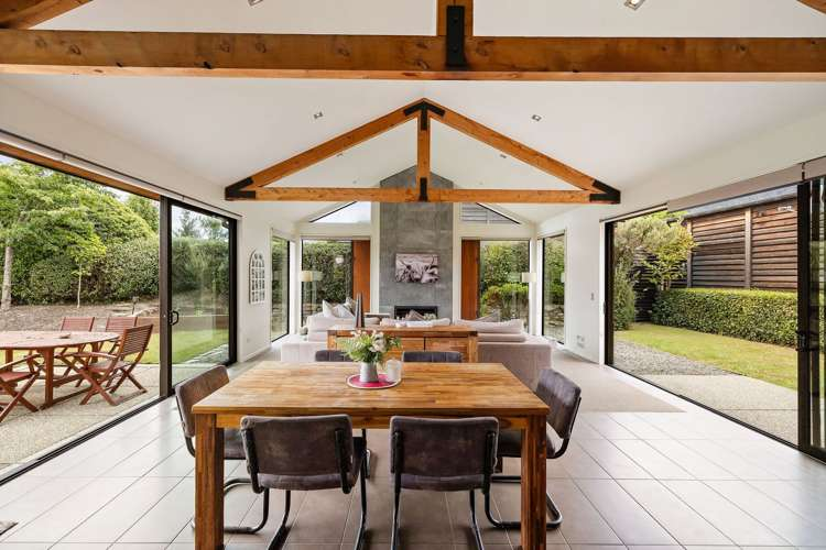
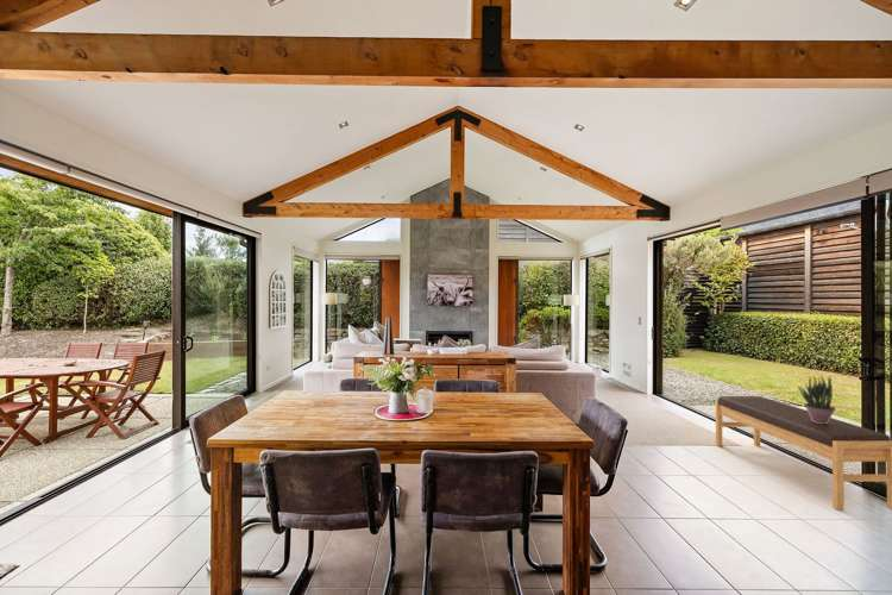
+ bench (790, 441)
+ potted plant (817, 397)
